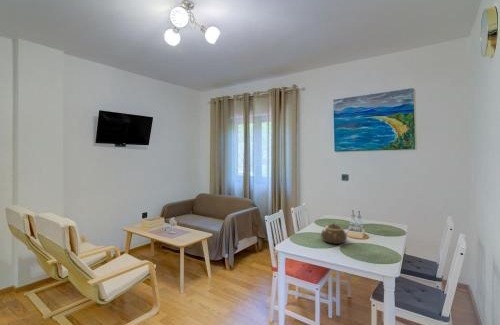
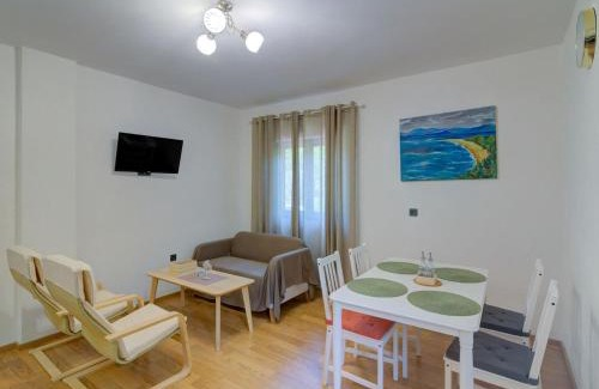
- teapot (334, 232)
